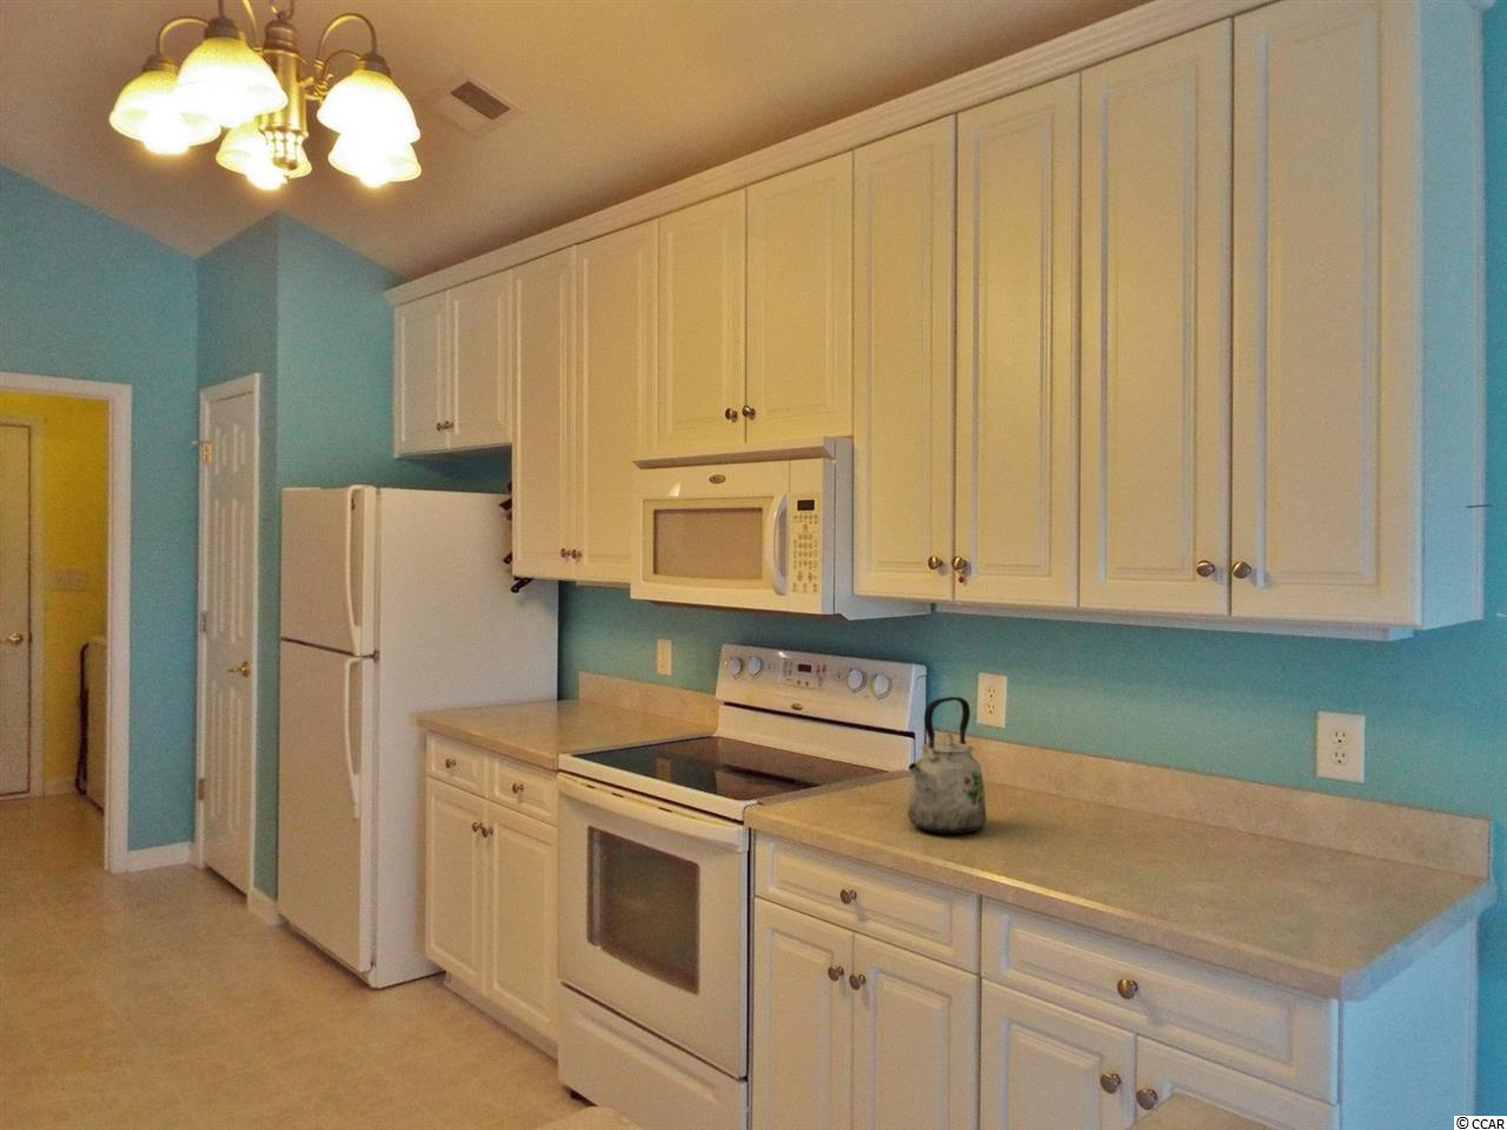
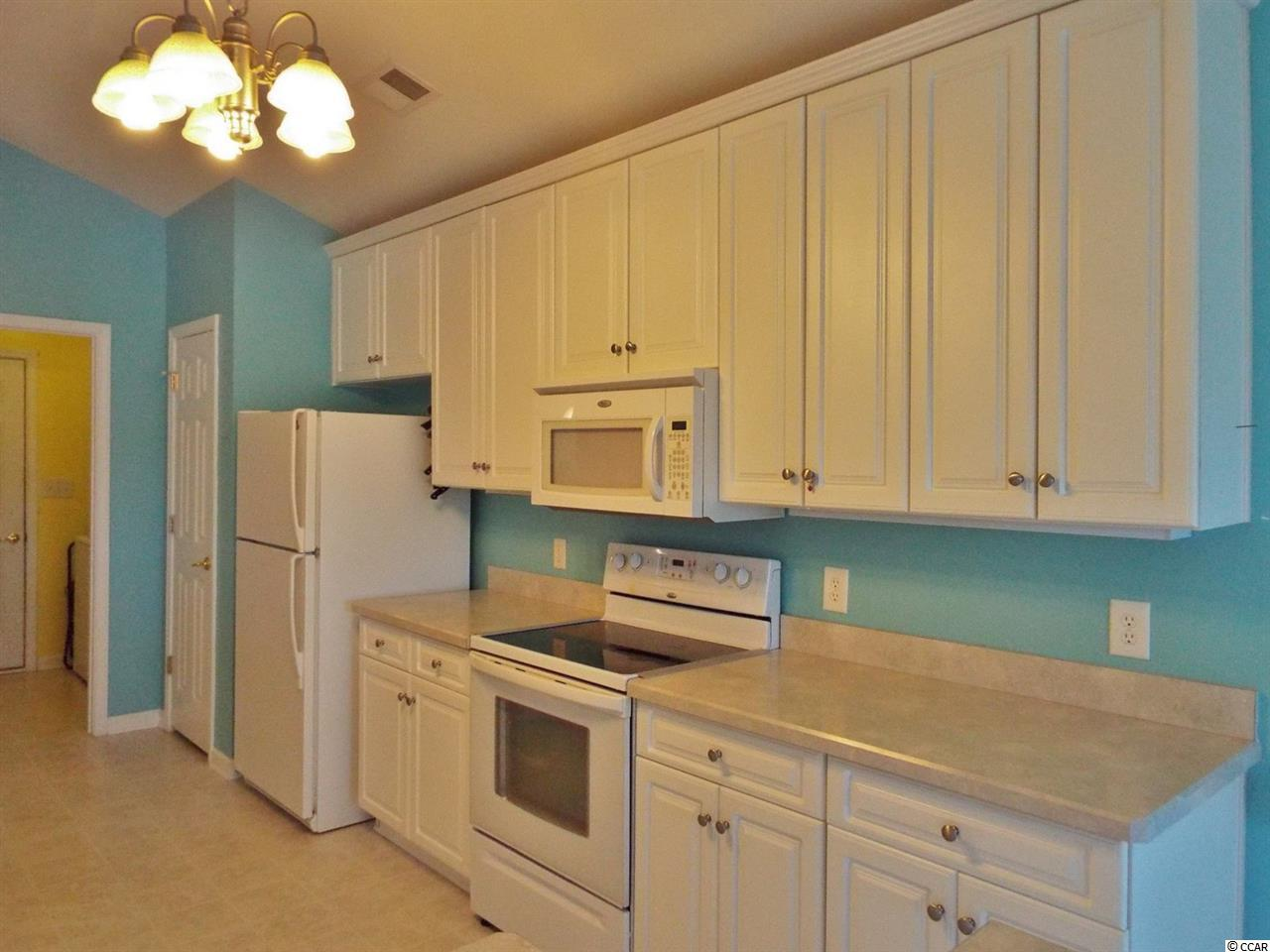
- kettle (939, 766)
